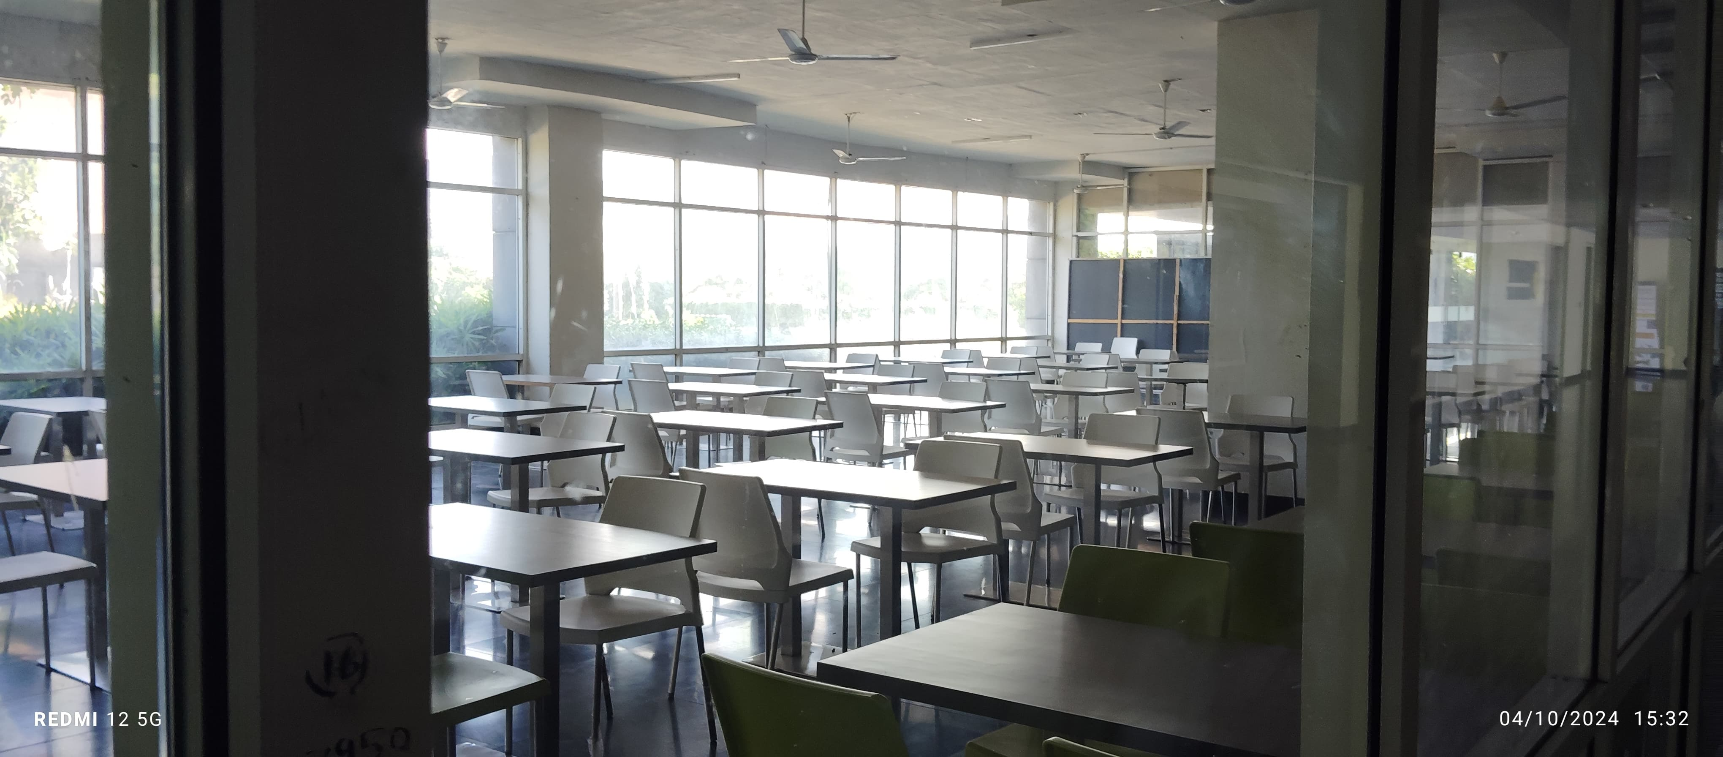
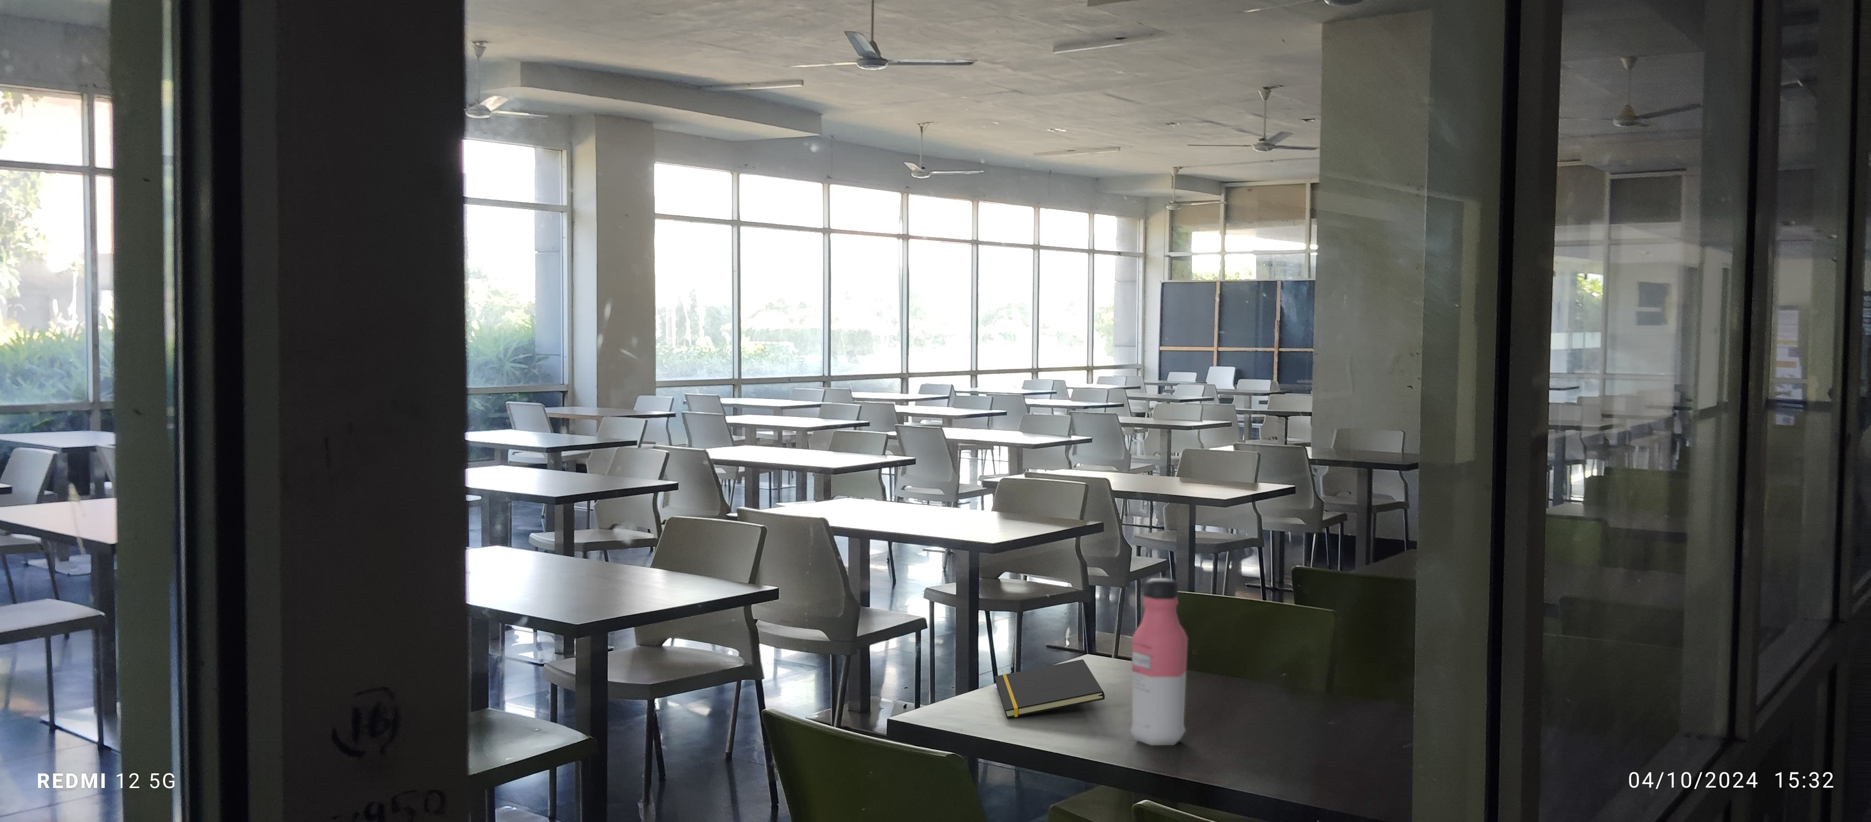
+ water bottle (1160, 660)
+ notepad (1046, 687)
